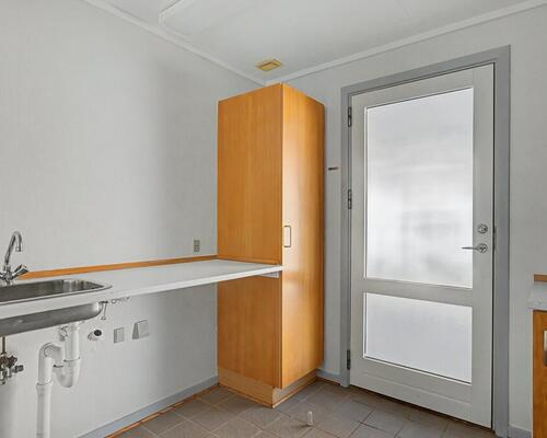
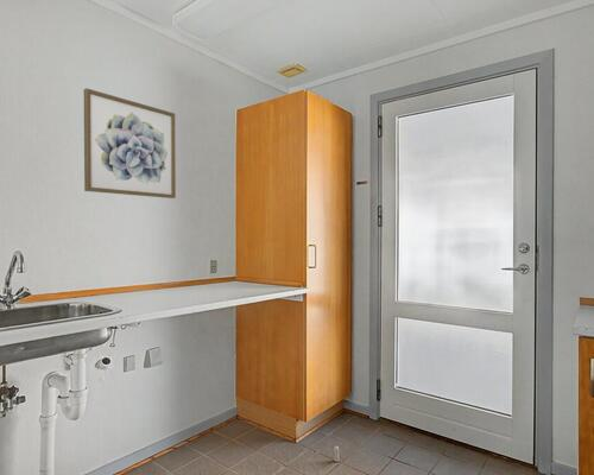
+ wall art (133, 148)
